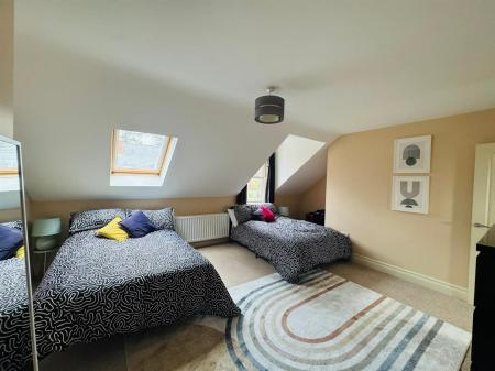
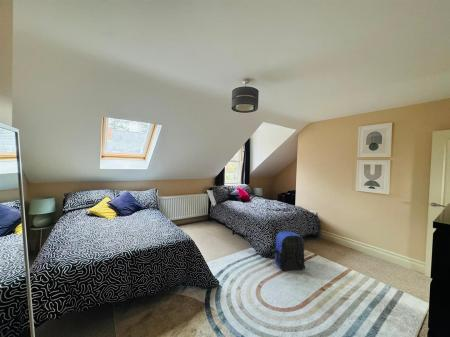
+ backpack (287, 248)
